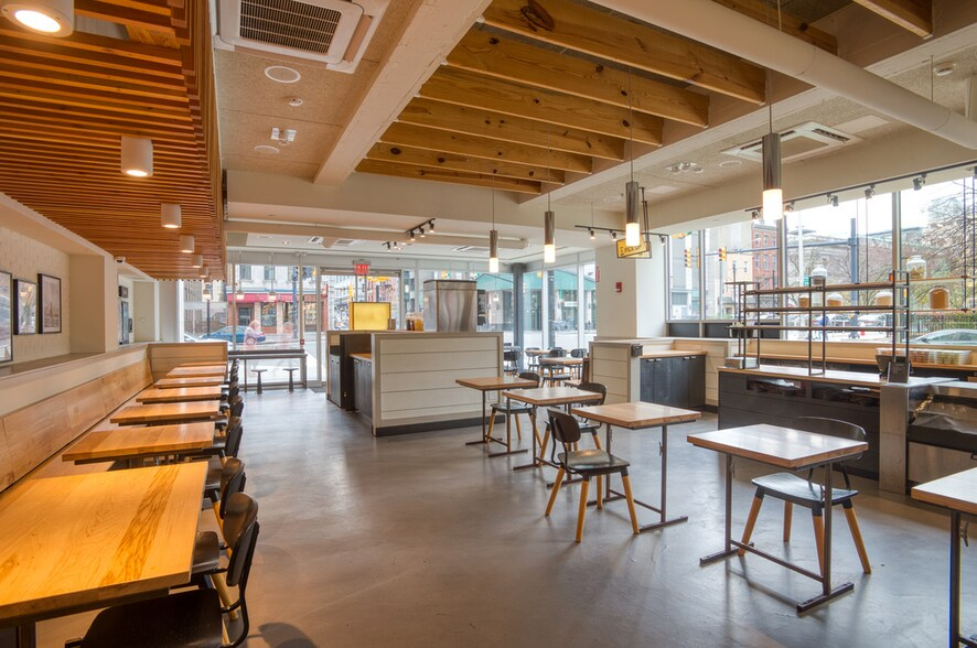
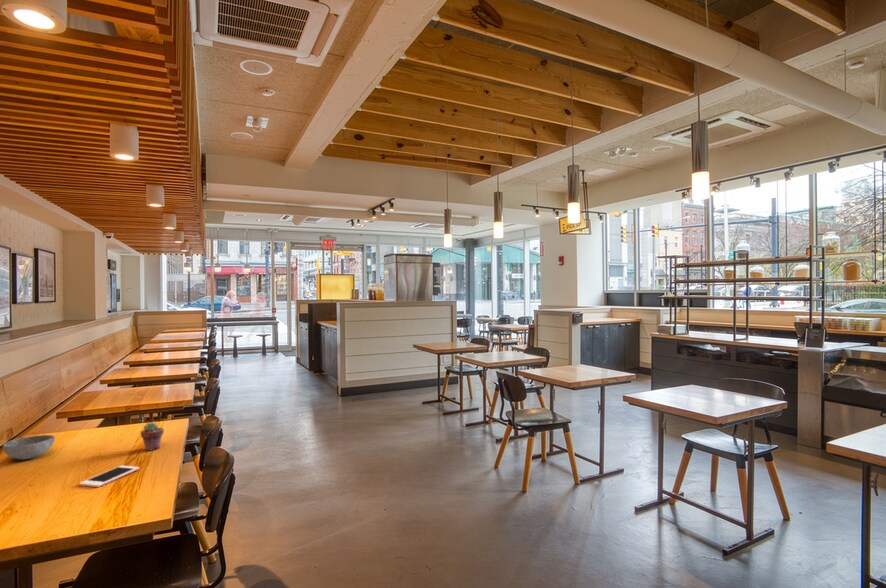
+ cell phone (110, 475)
+ bowl (29, 448)
+ potted succulent (152, 435)
